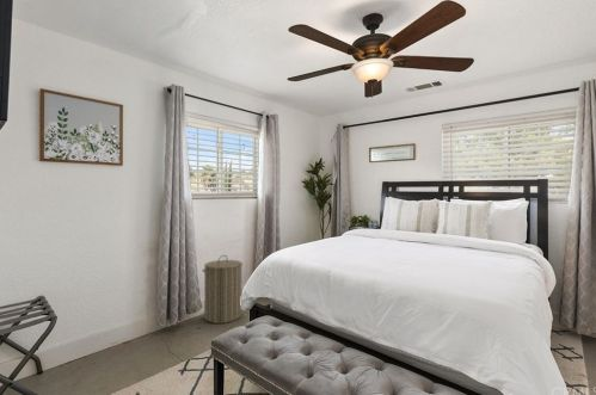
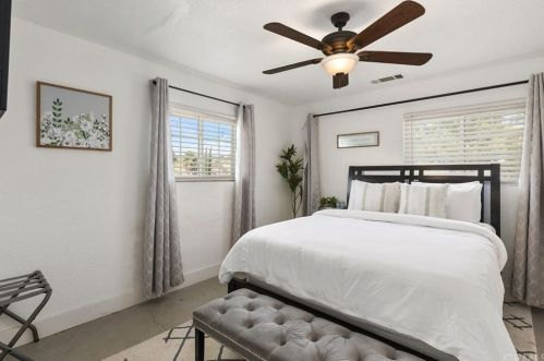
- laundry hamper (223, 285)
